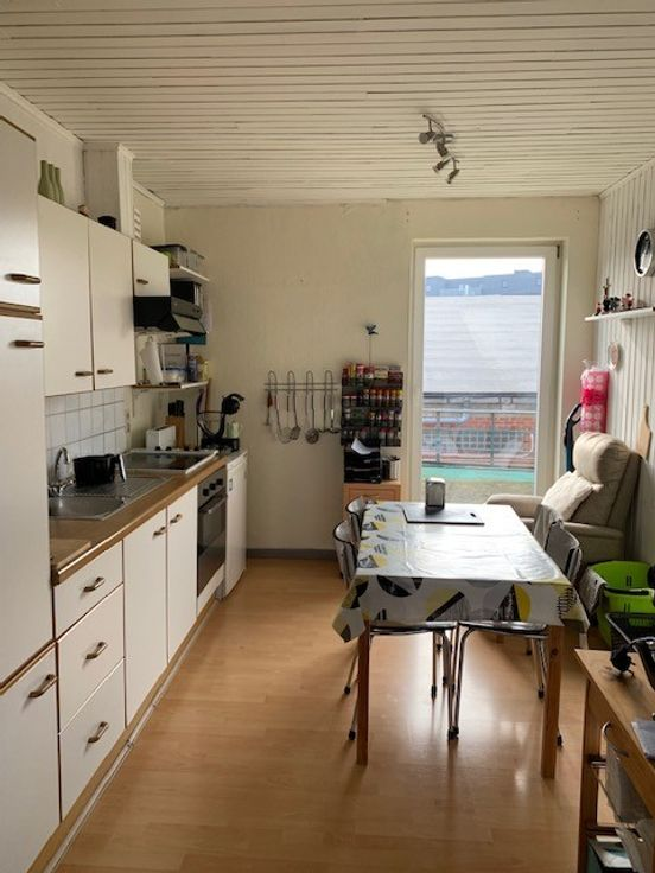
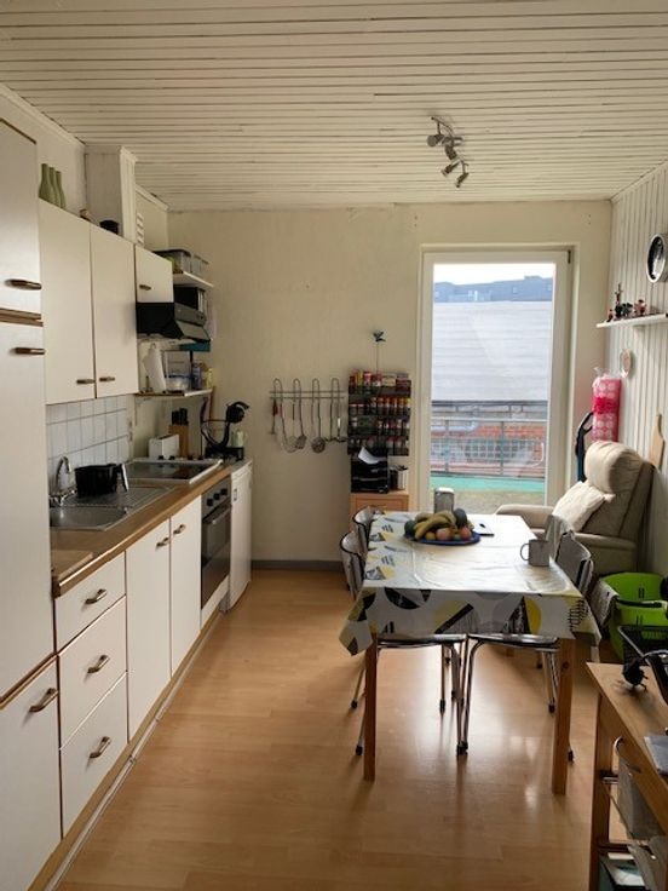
+ mug (534, 552)
+ fruit bowl (442, 522)
